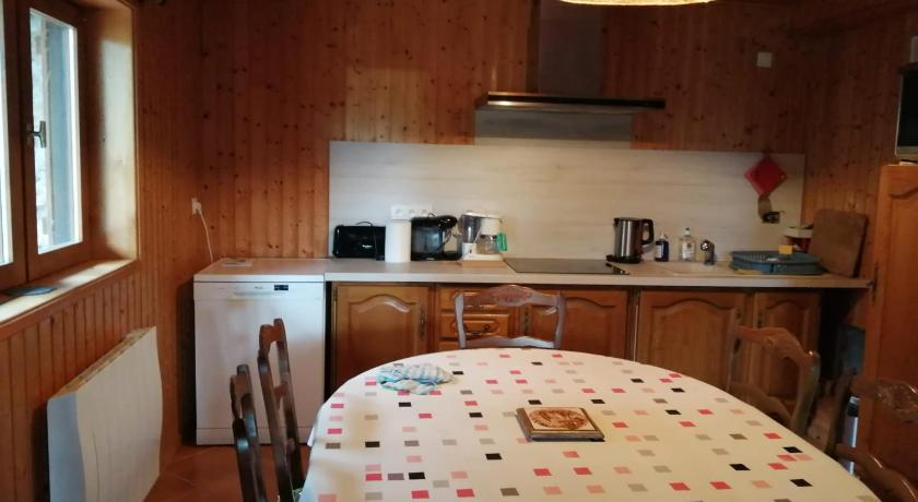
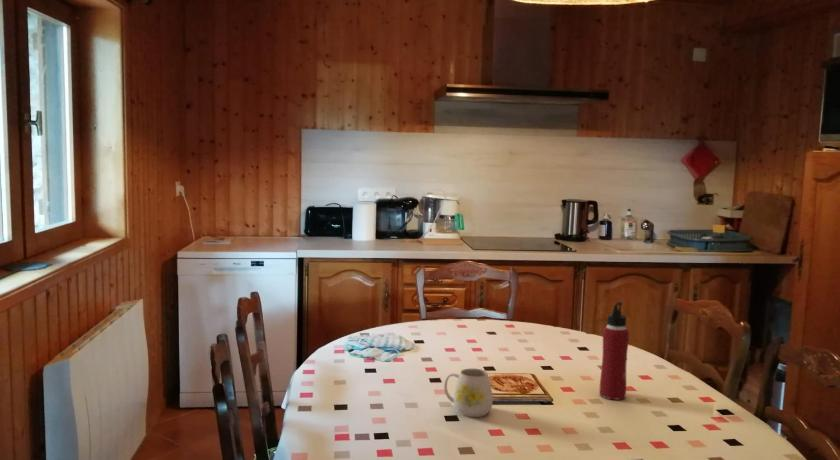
+ water bottle (615, 349)
+ mug (468, 391)
